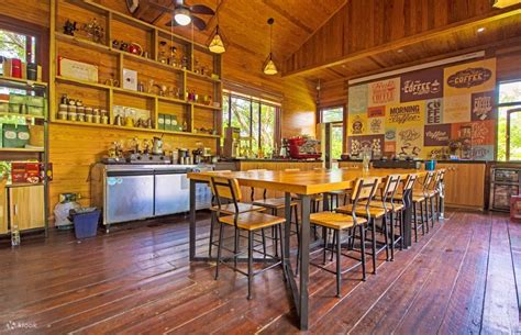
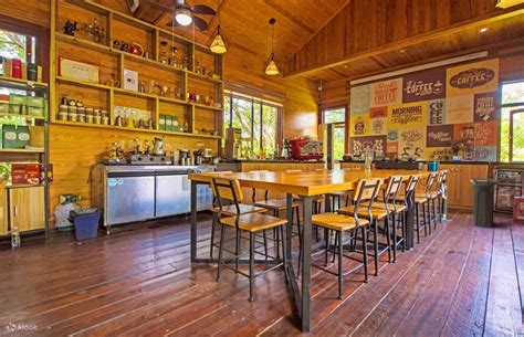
+ trash can (483, 201)
